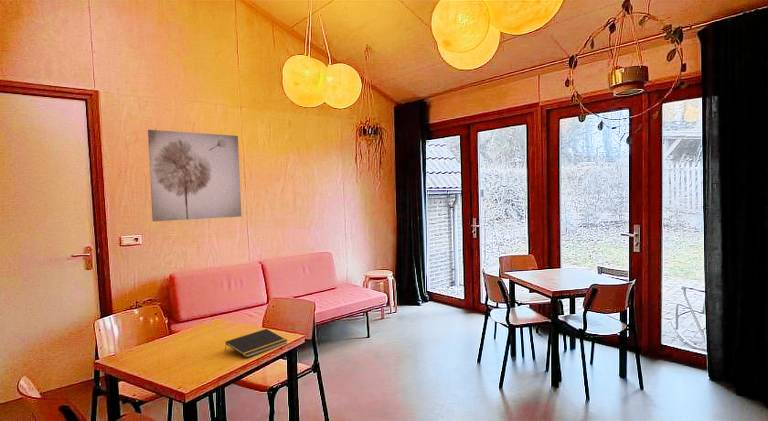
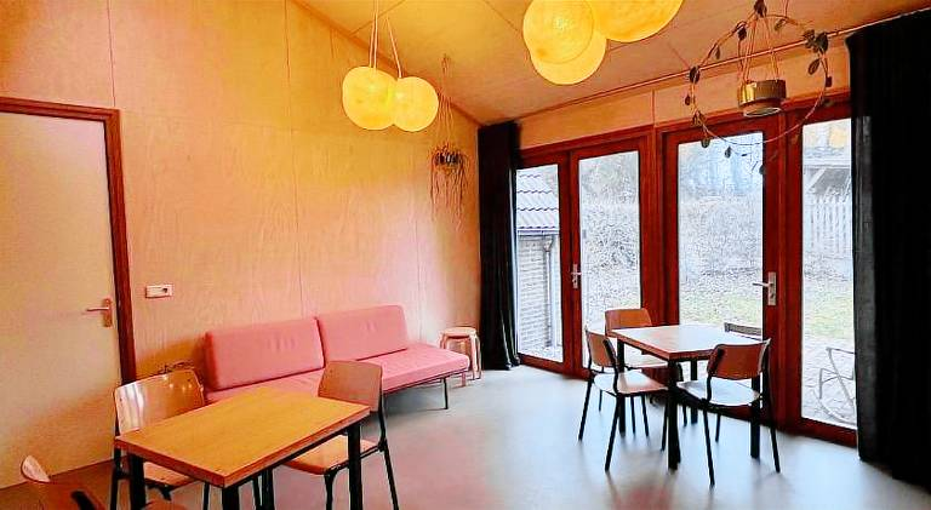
- wall art (197, 176)
- notepad (257, 342)
